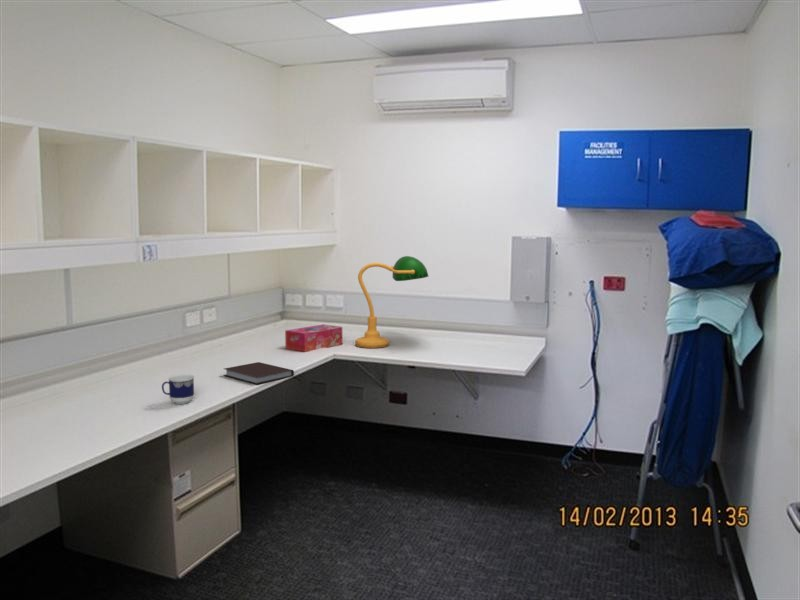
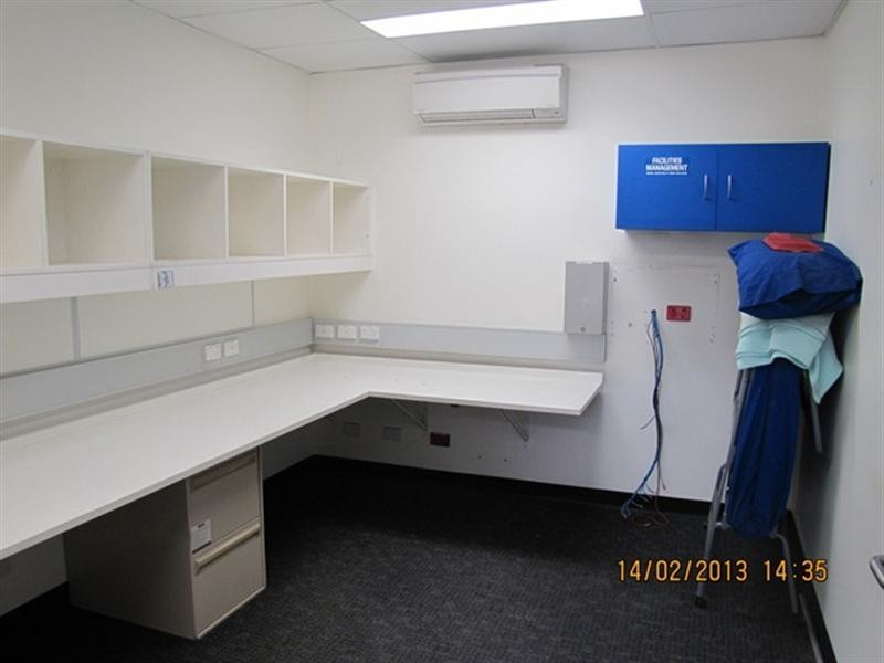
- tissue box (314, 337)
- cup (178, 390)
- notebook (258, 372)
- desk lamp (372, 305)
